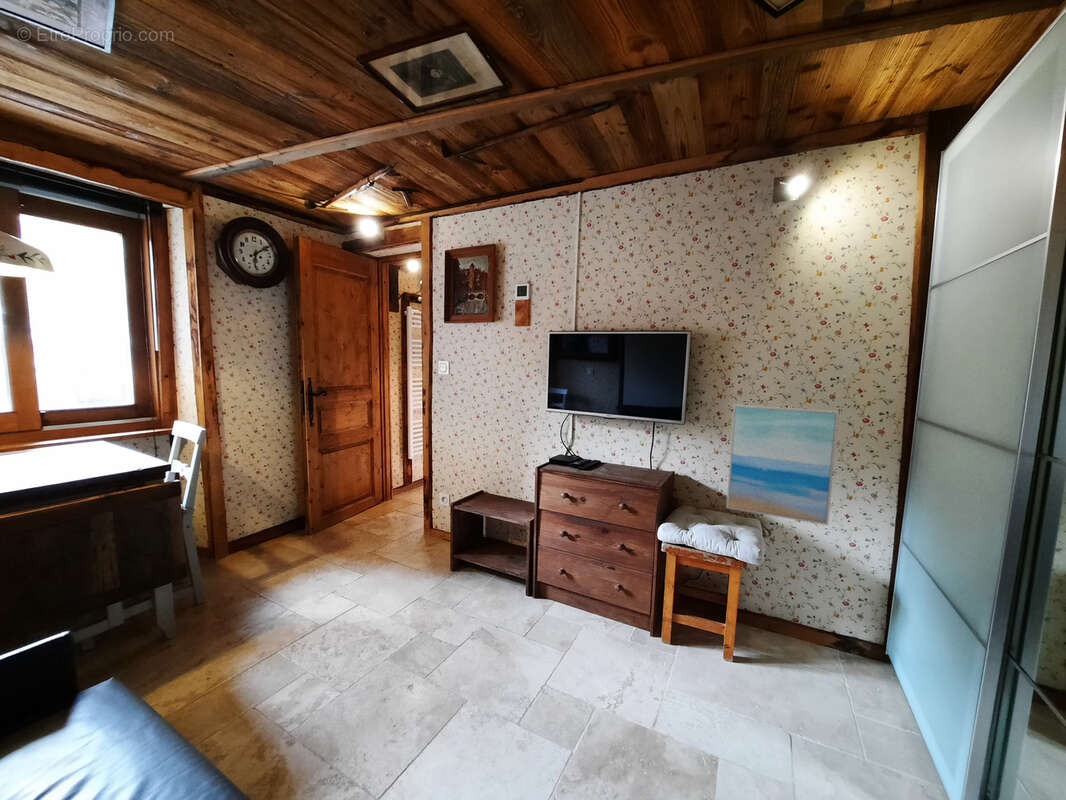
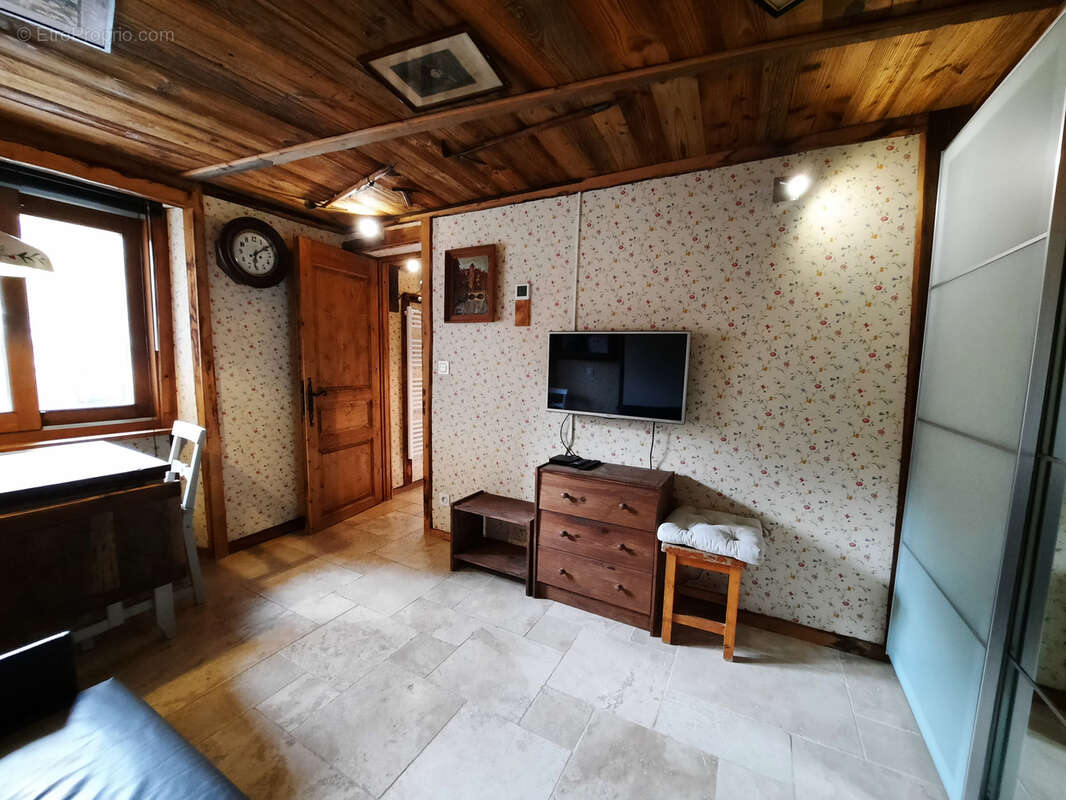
- wall art (778, 462)
